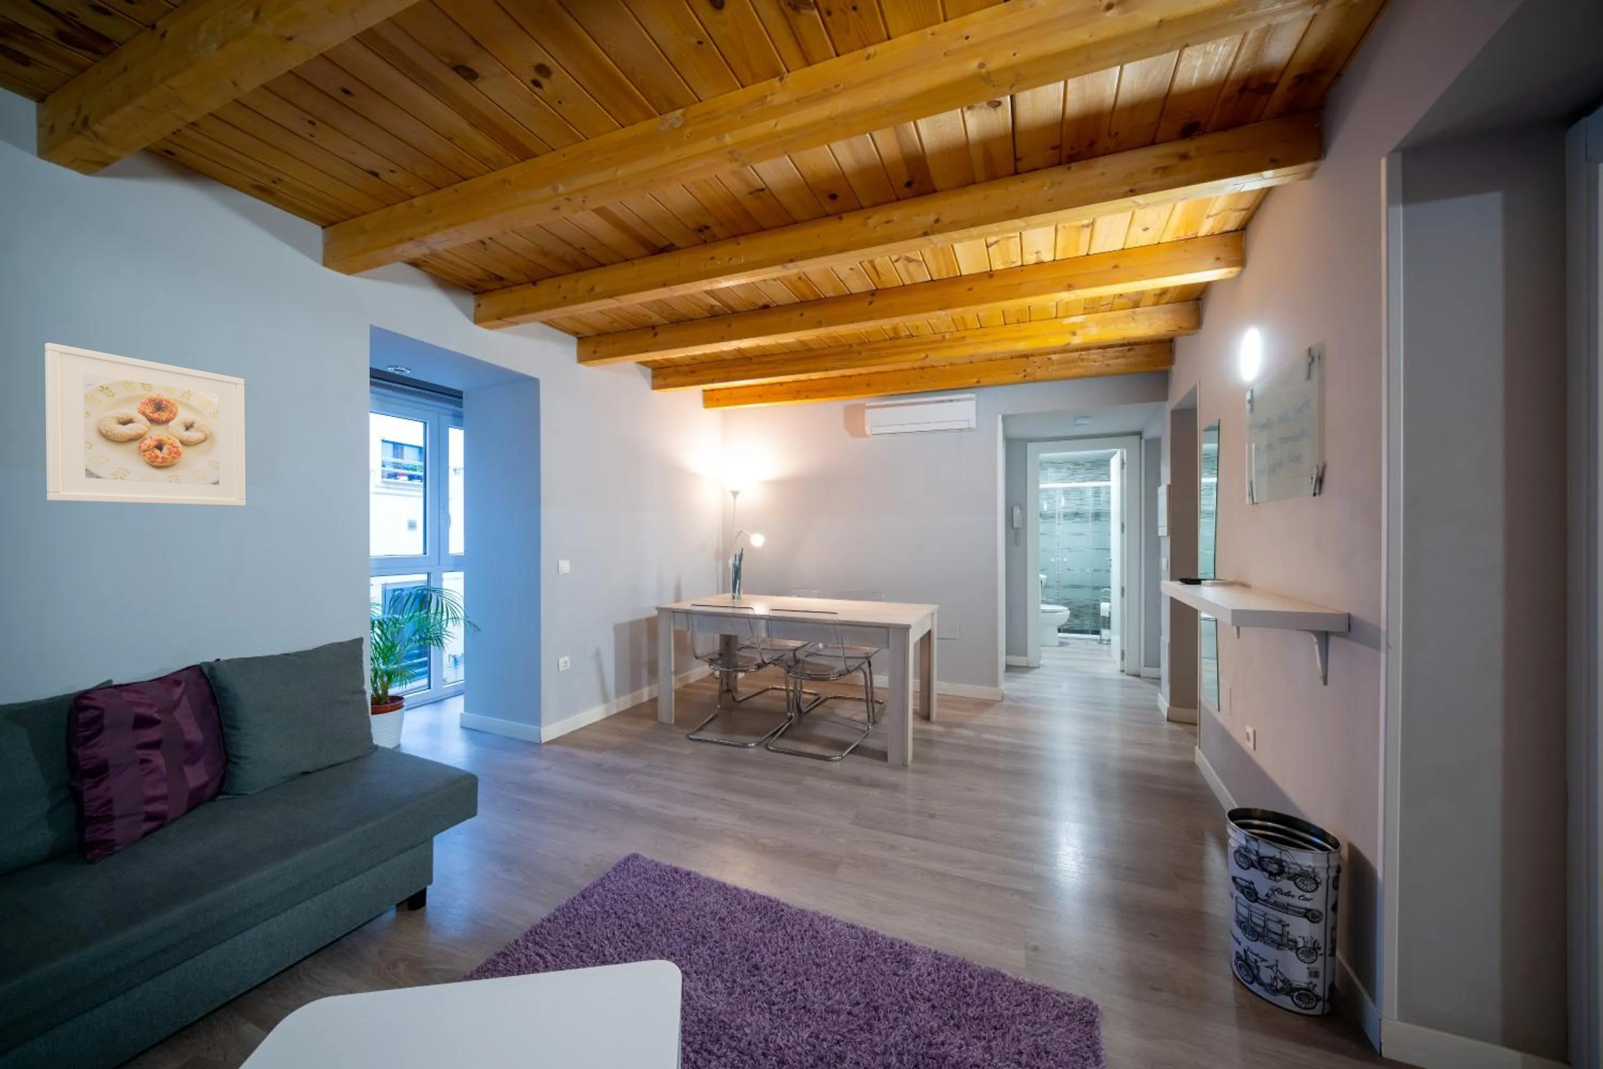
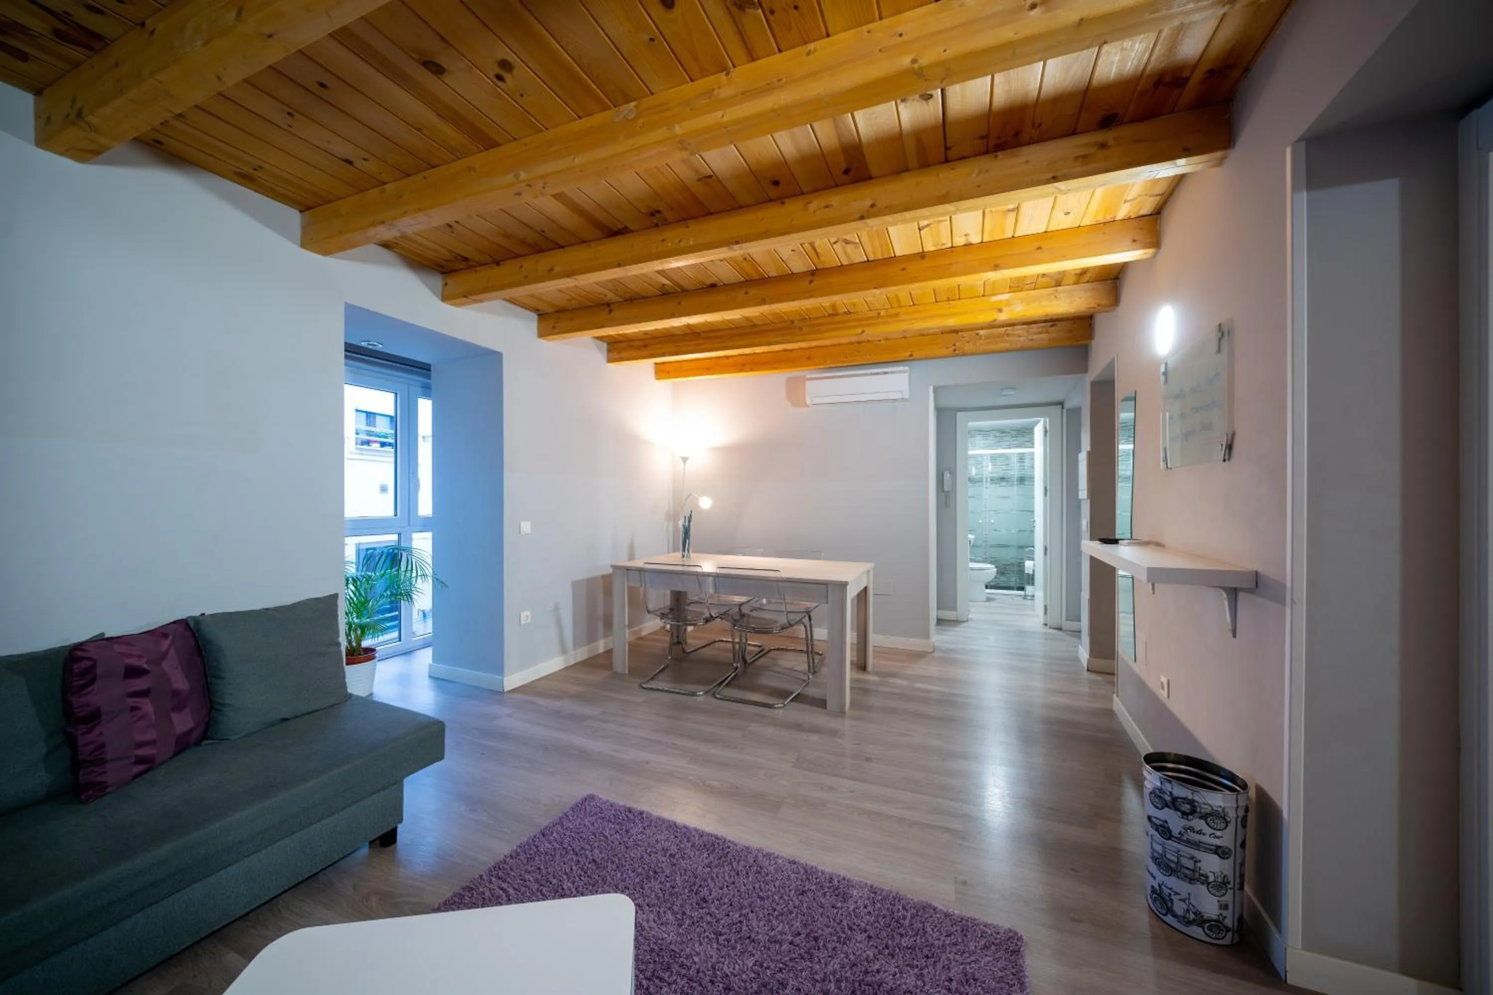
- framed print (155, 433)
